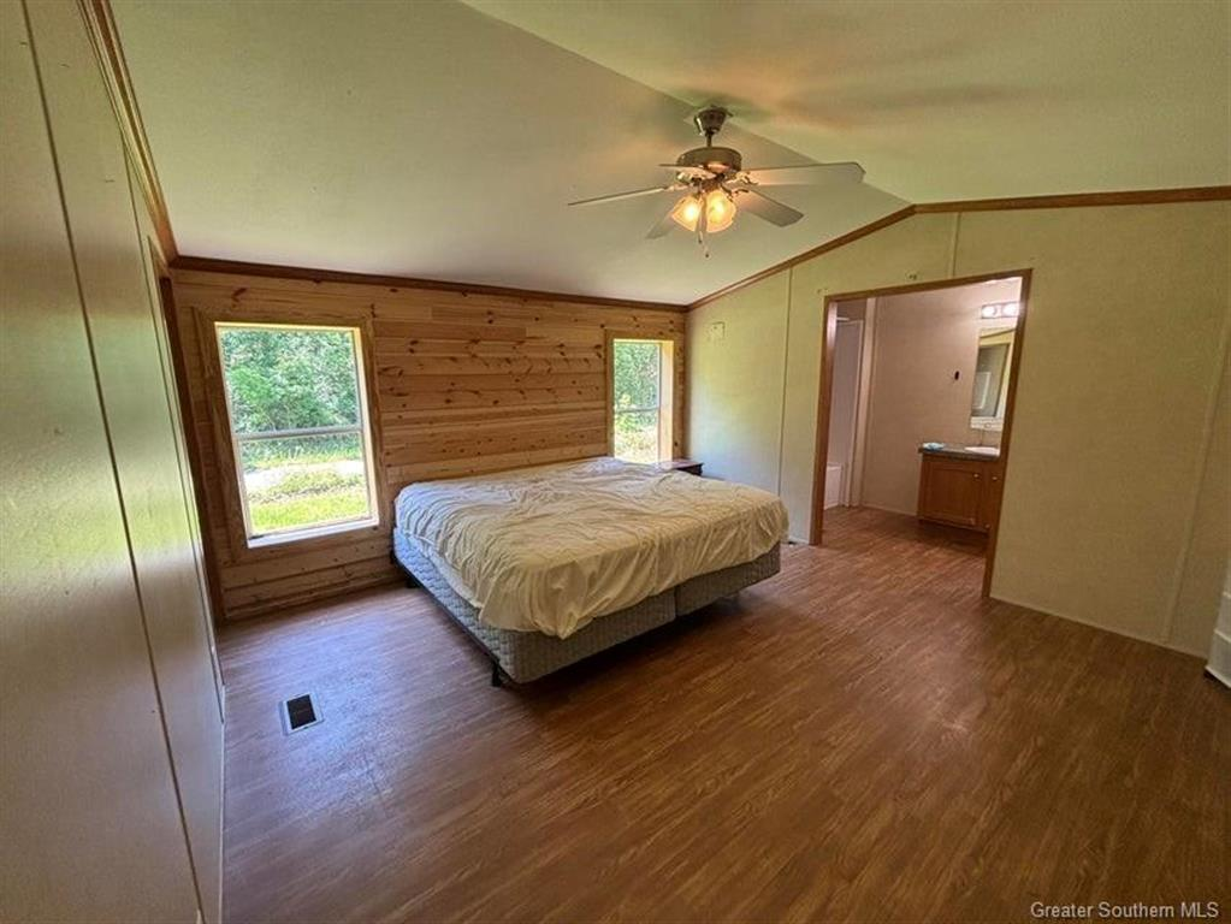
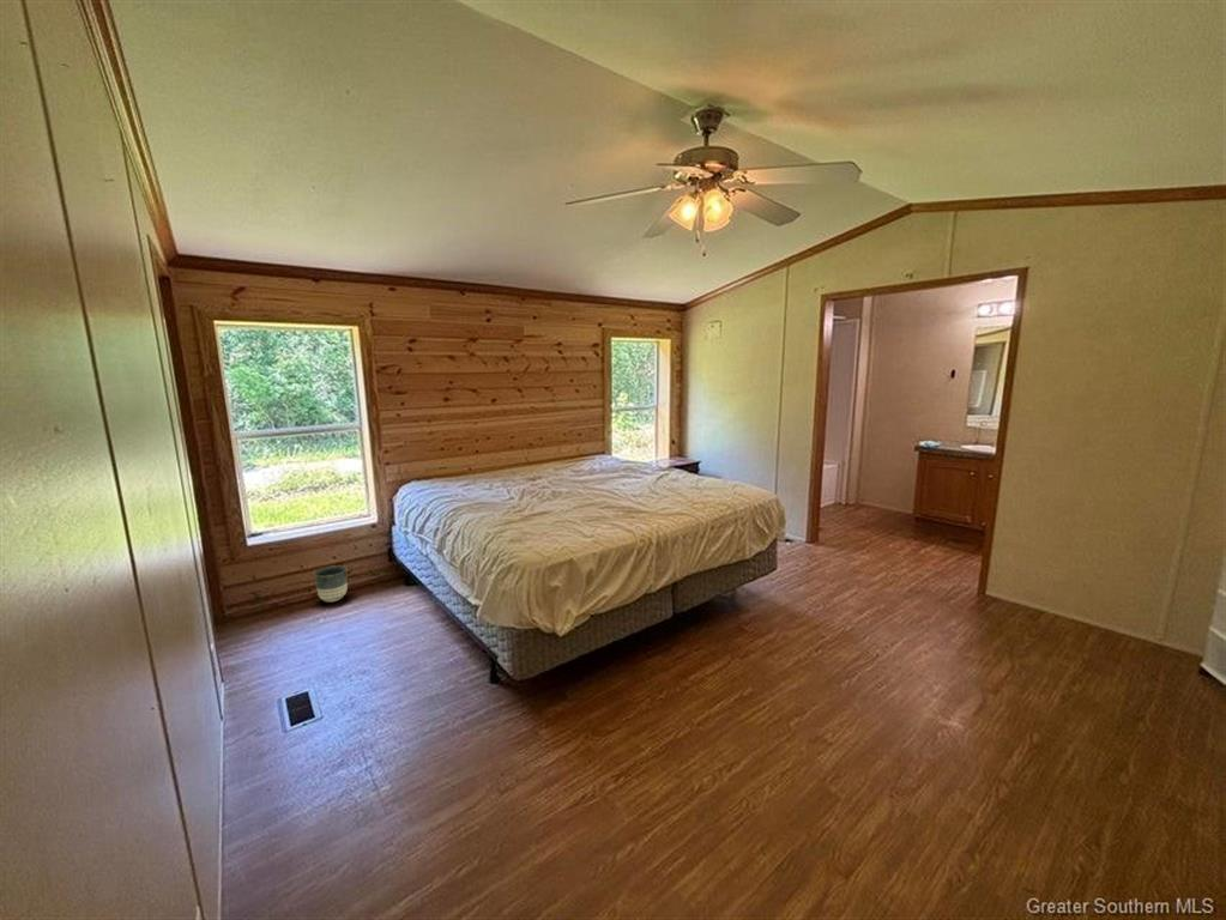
+ planter (332, 585)
